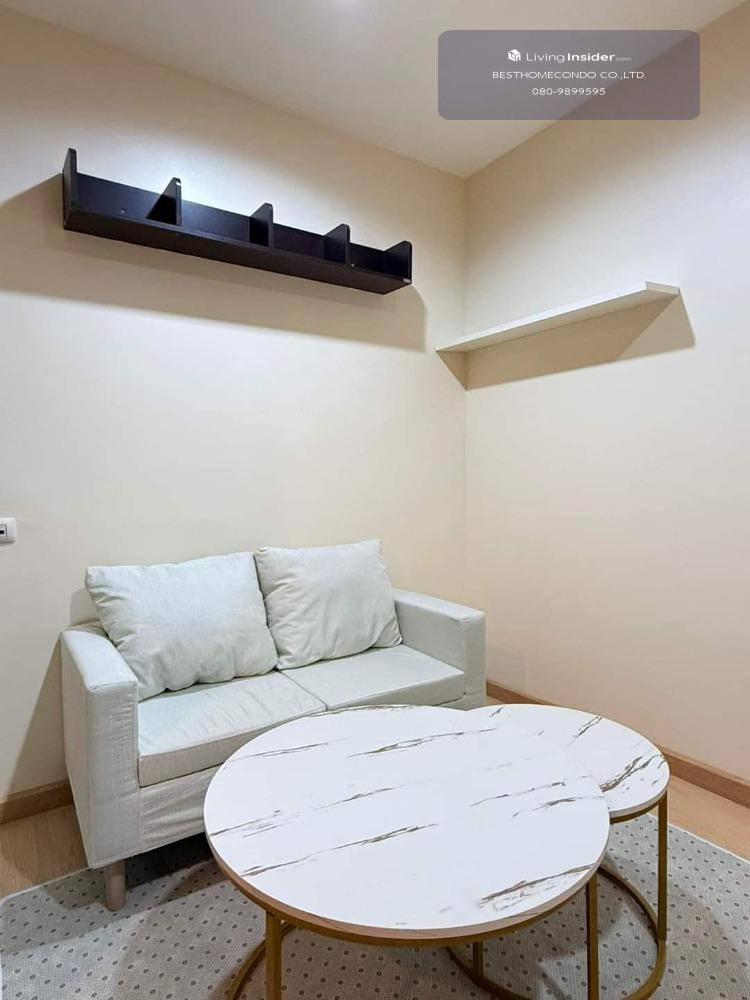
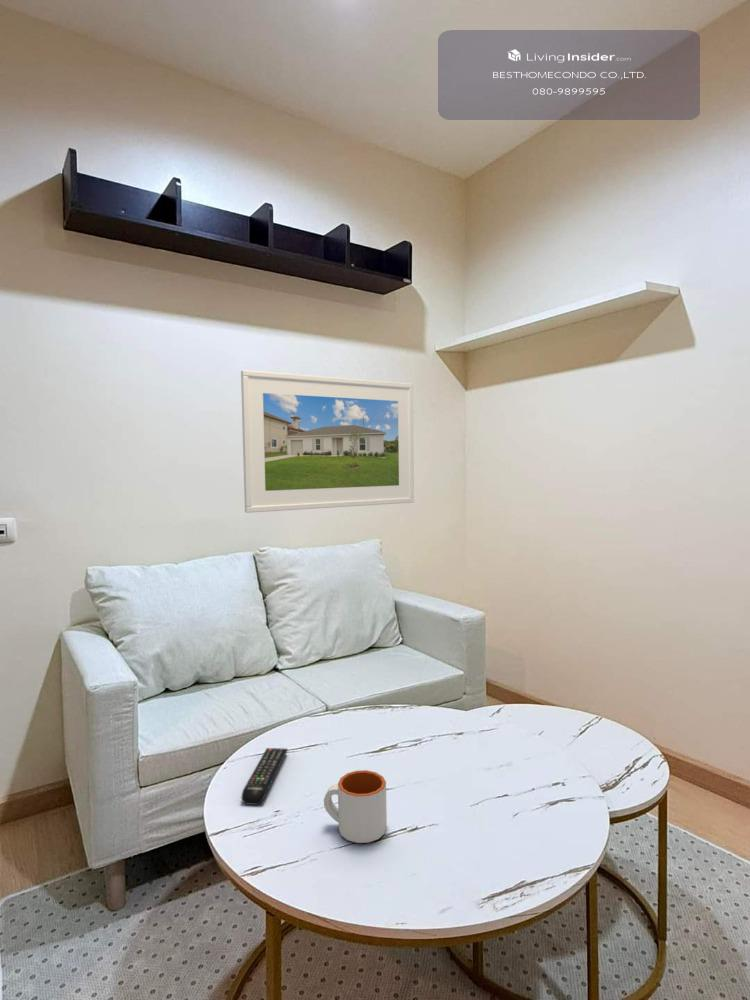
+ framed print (335, 442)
+ remote control (266, 772)
+ mug (355, 804)
